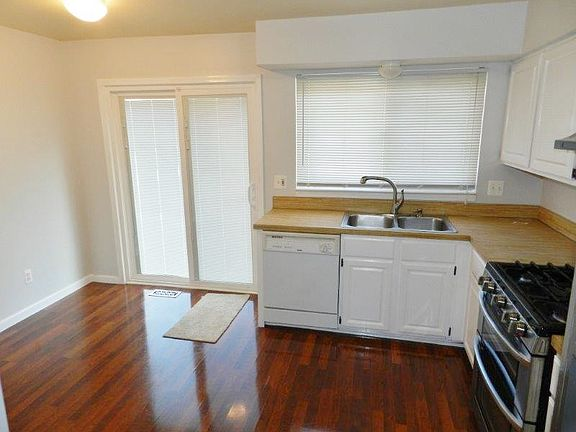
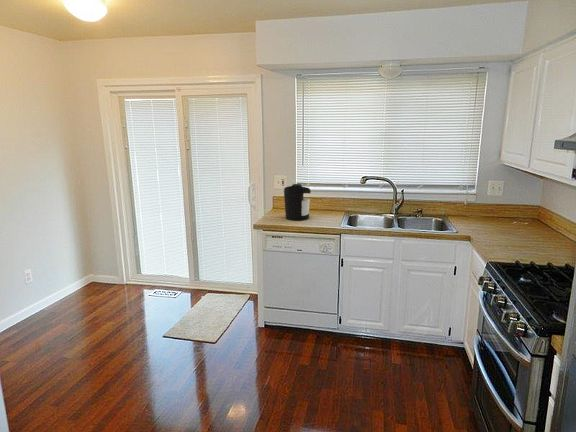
+ coffee maker (297, 200)
